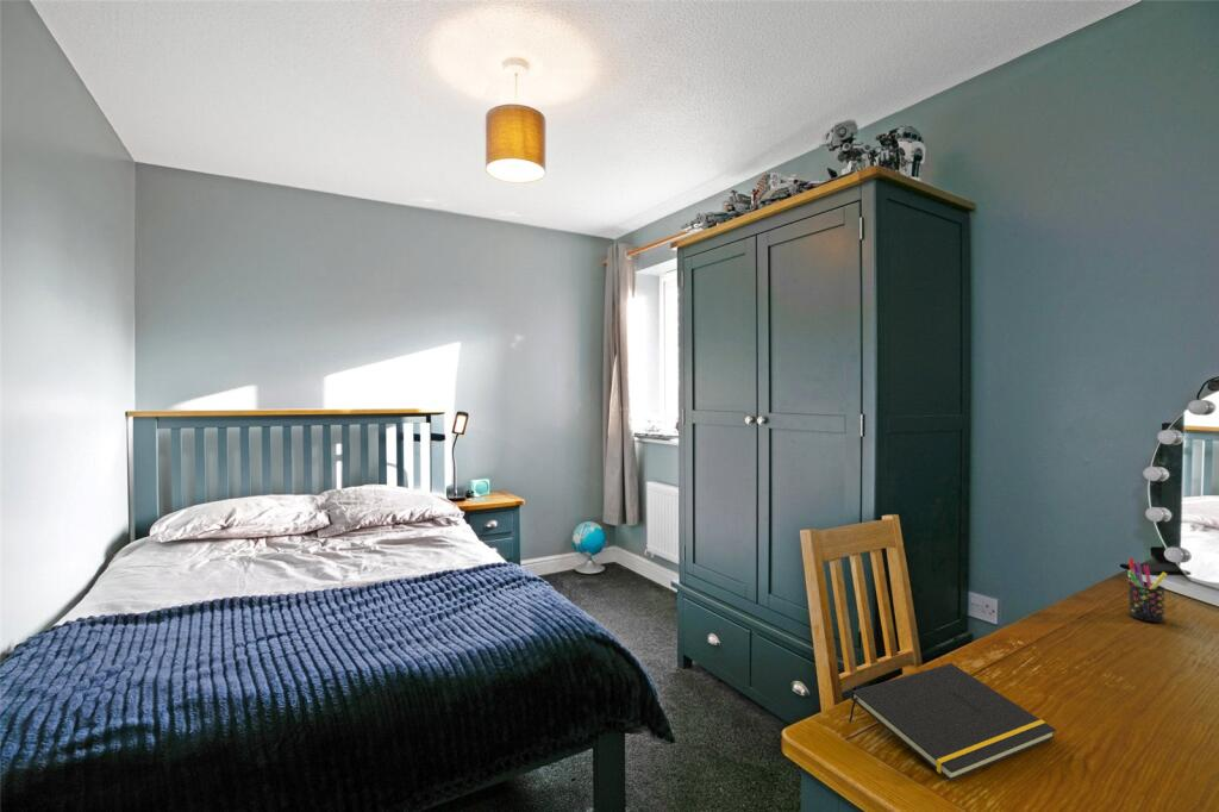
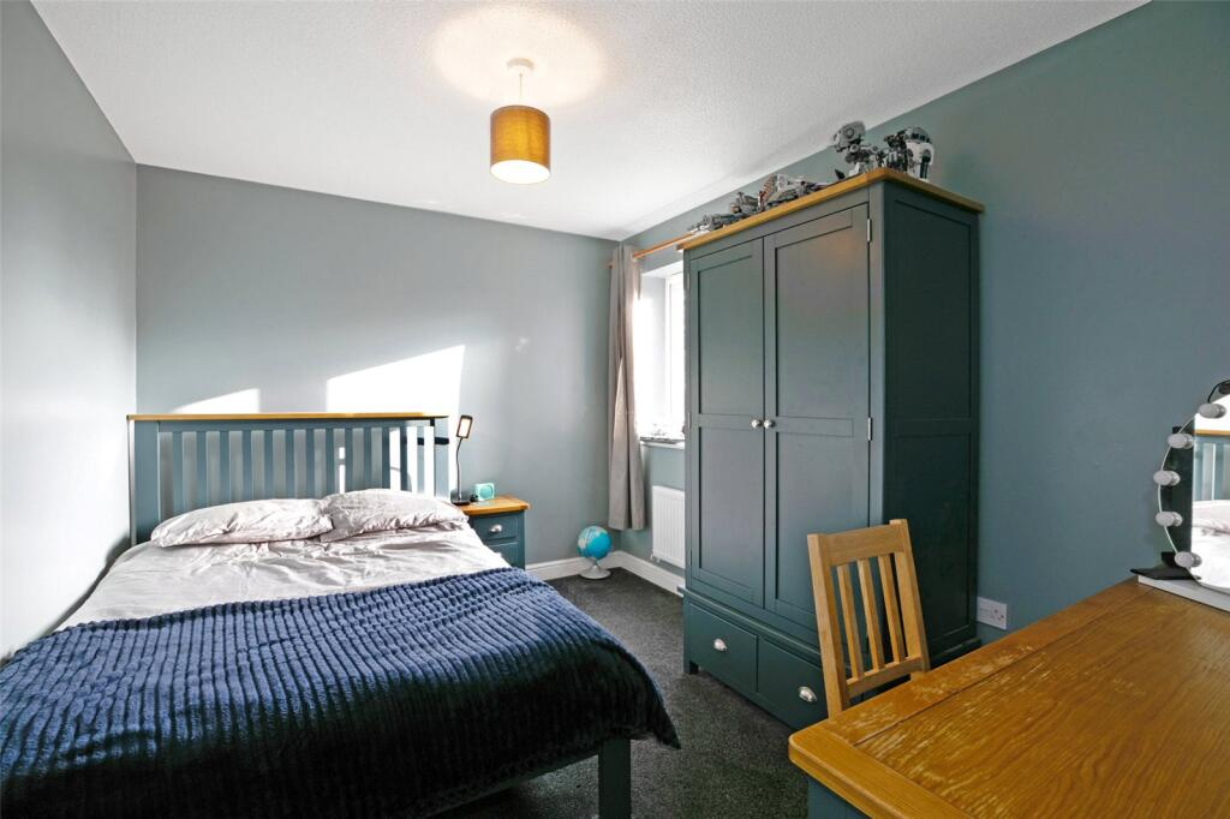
- notepad (950, 713)
- pen holder (1142, 589)
